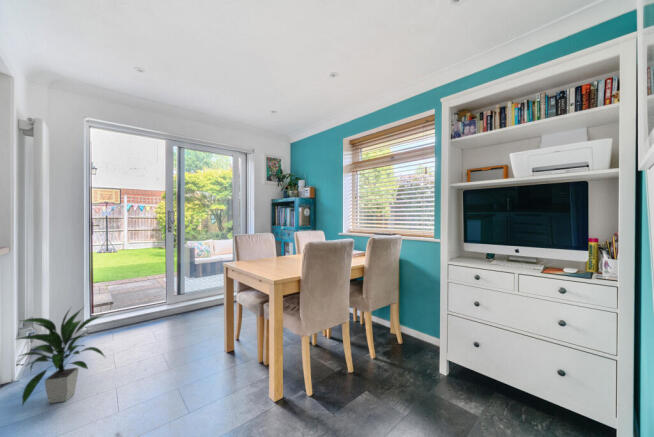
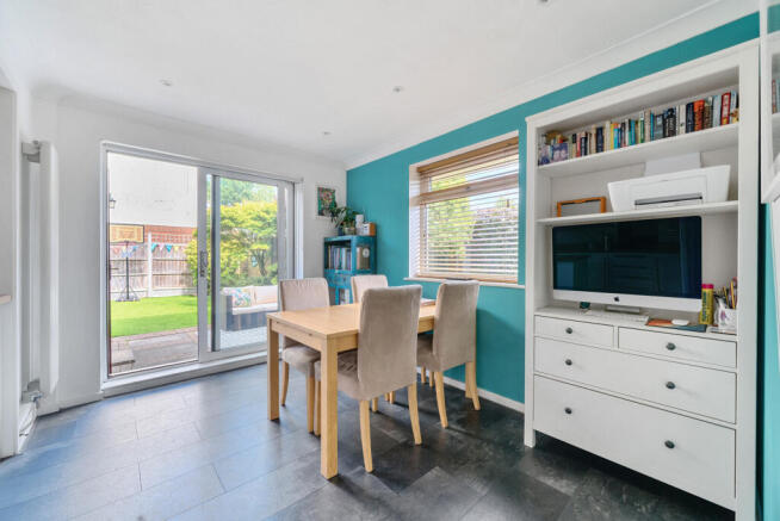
- indoor plant (57, 353)
